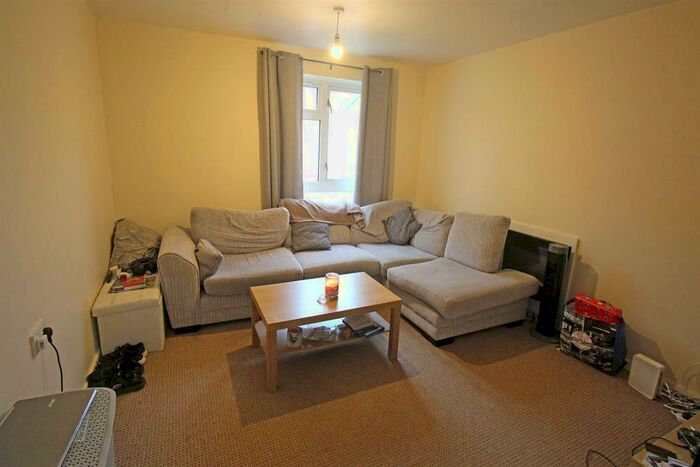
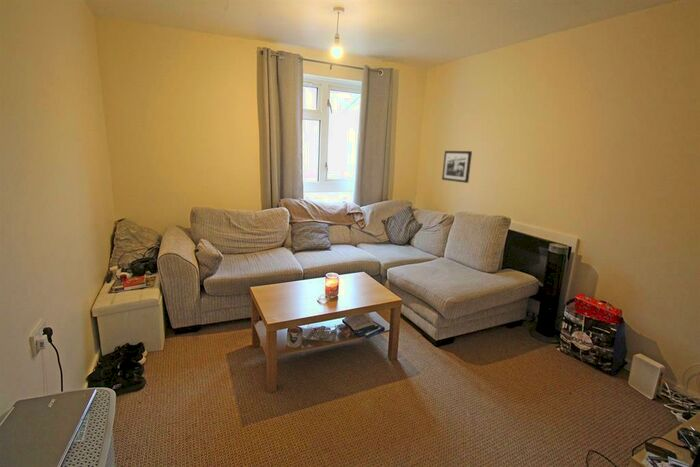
+ picture frame (456, 166)
